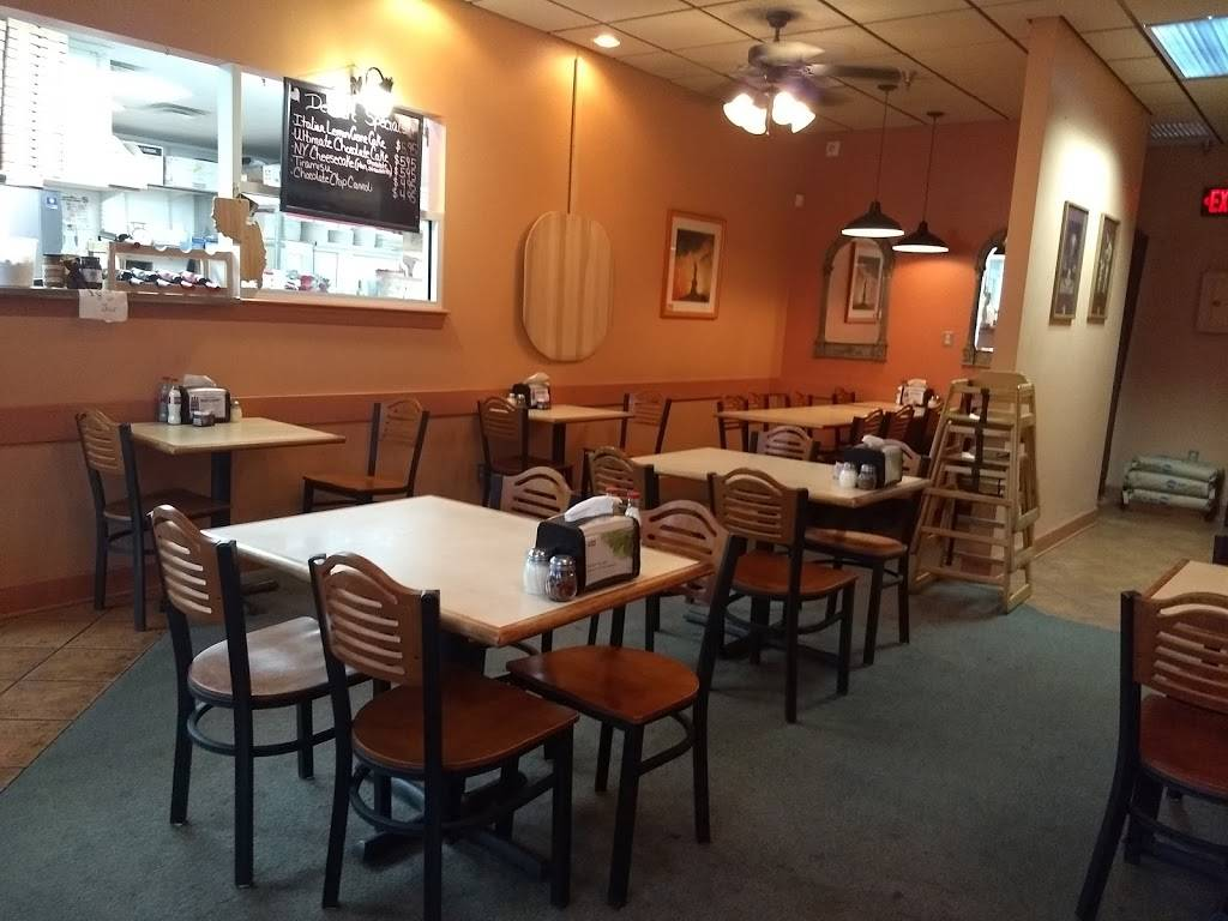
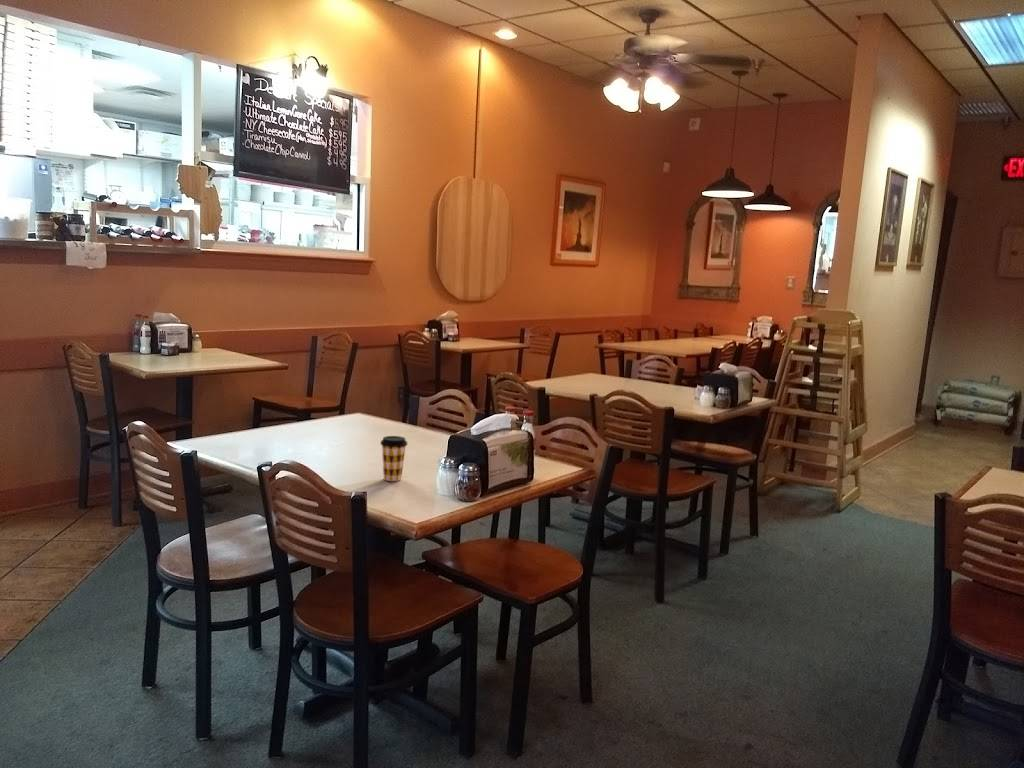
+ coffee cup (393, 458)
